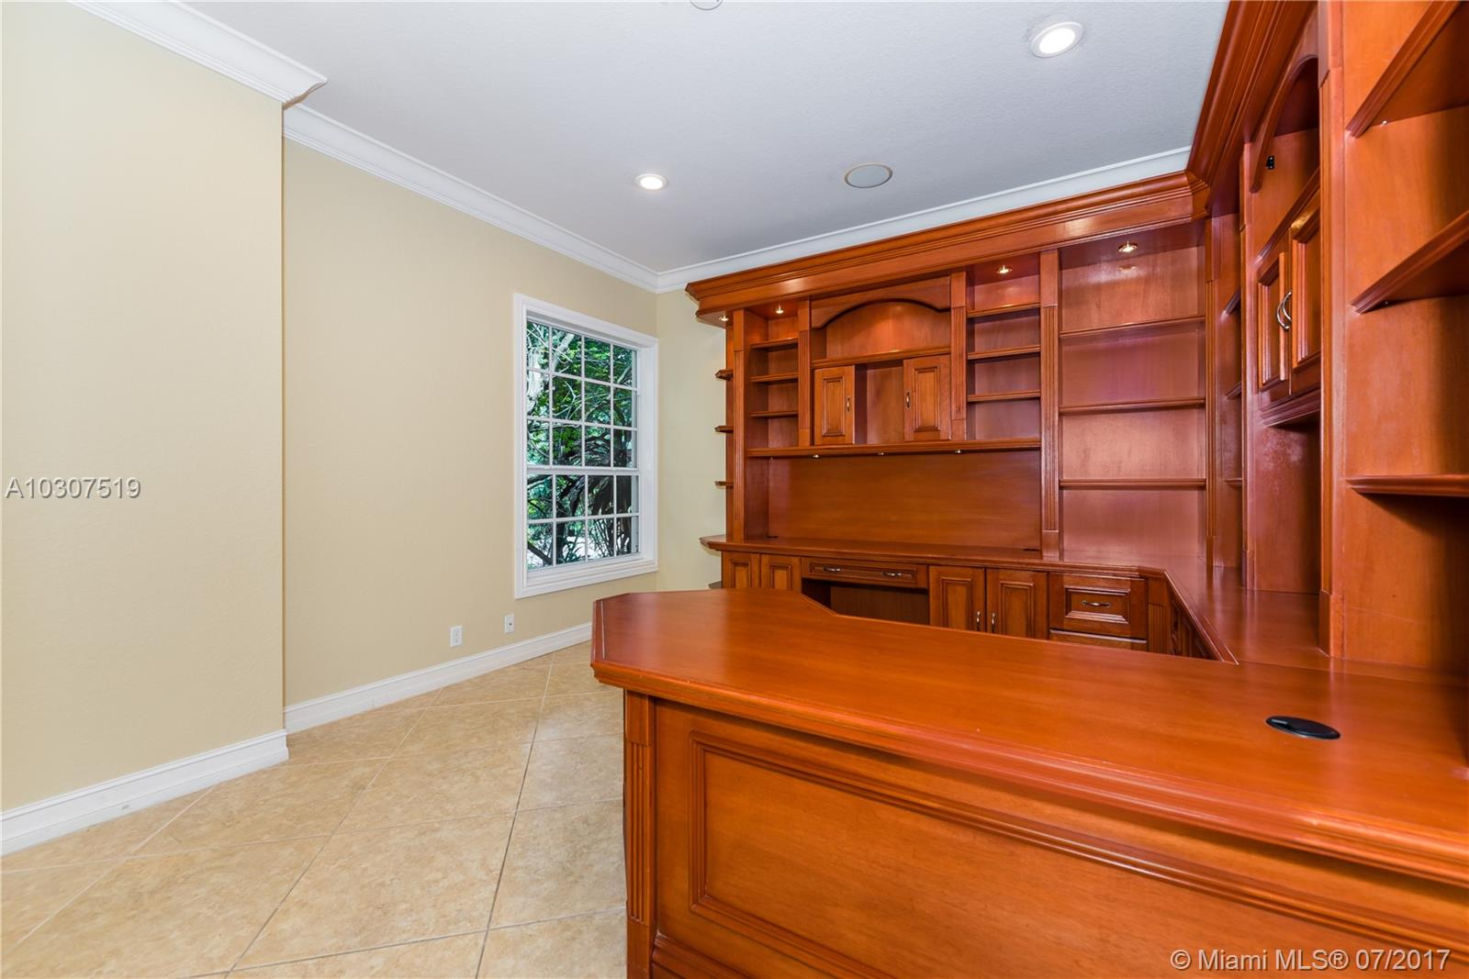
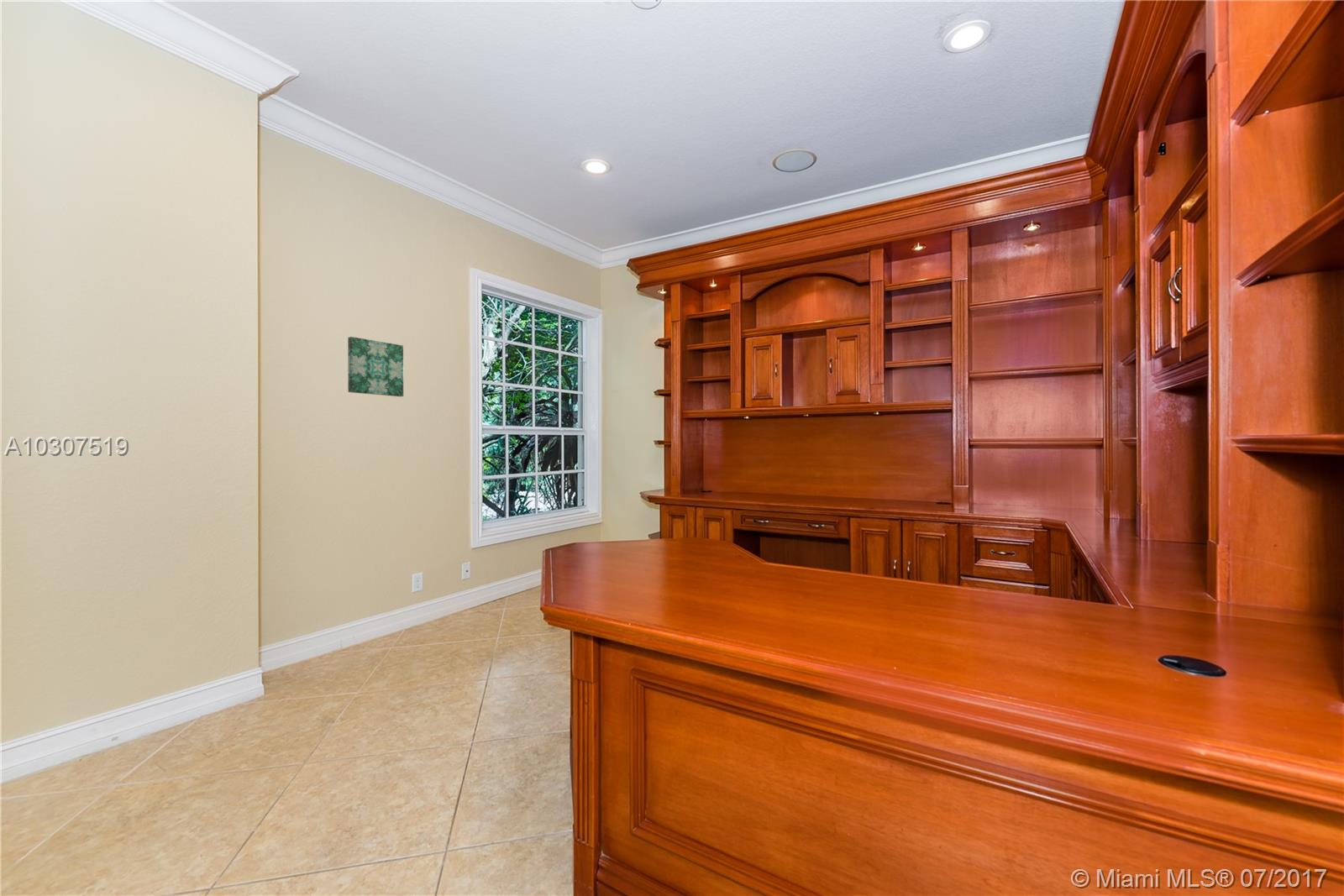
+ wall art (376, 368)
